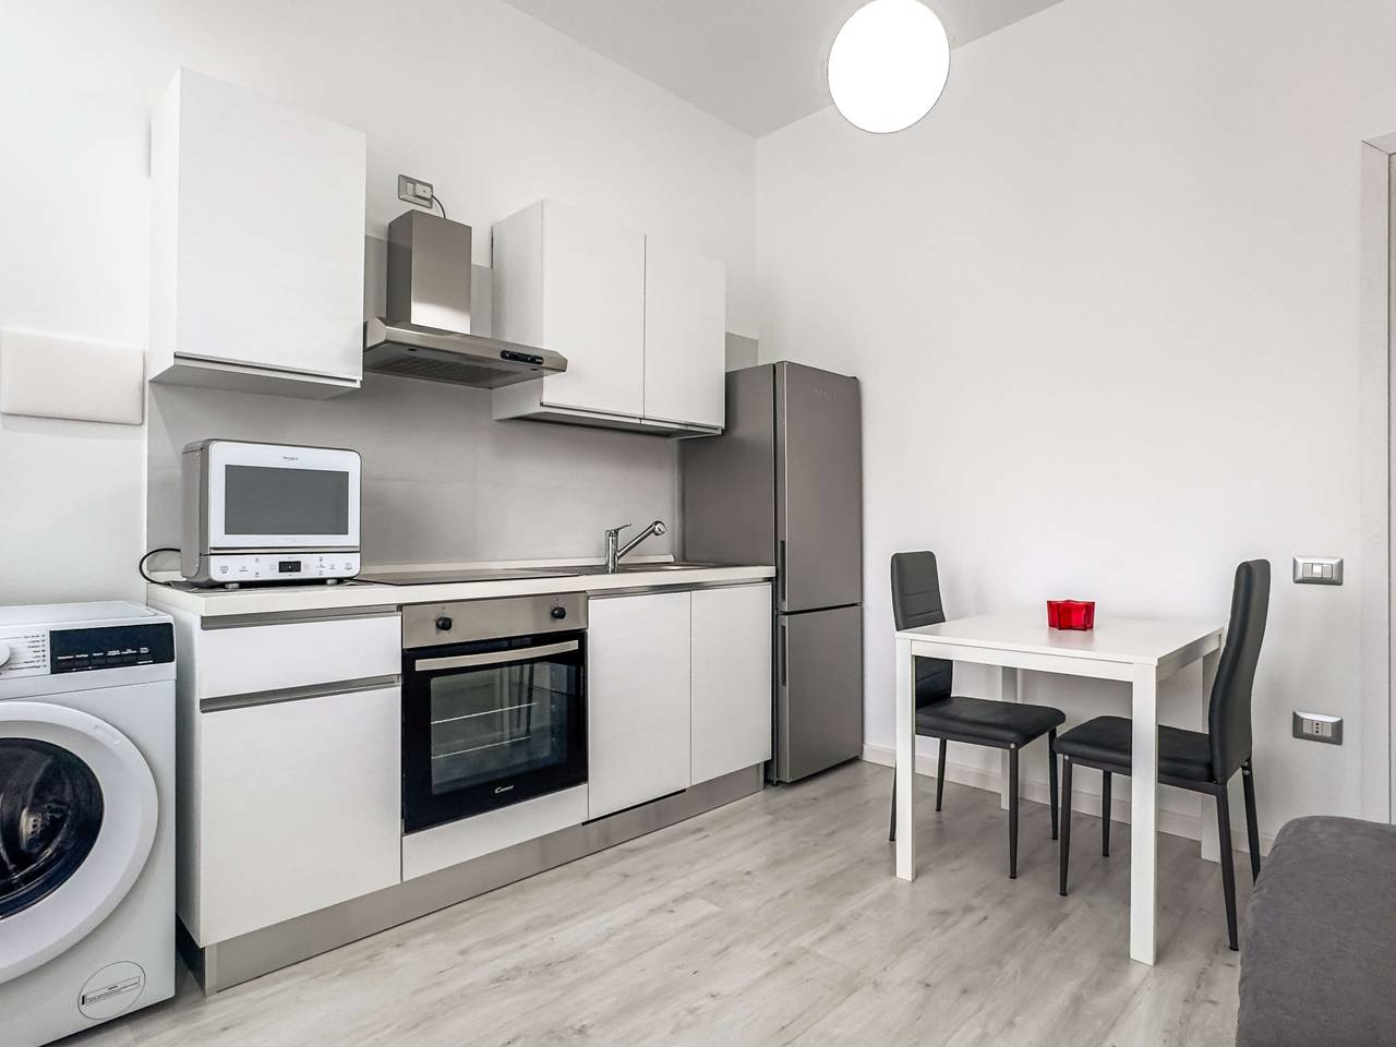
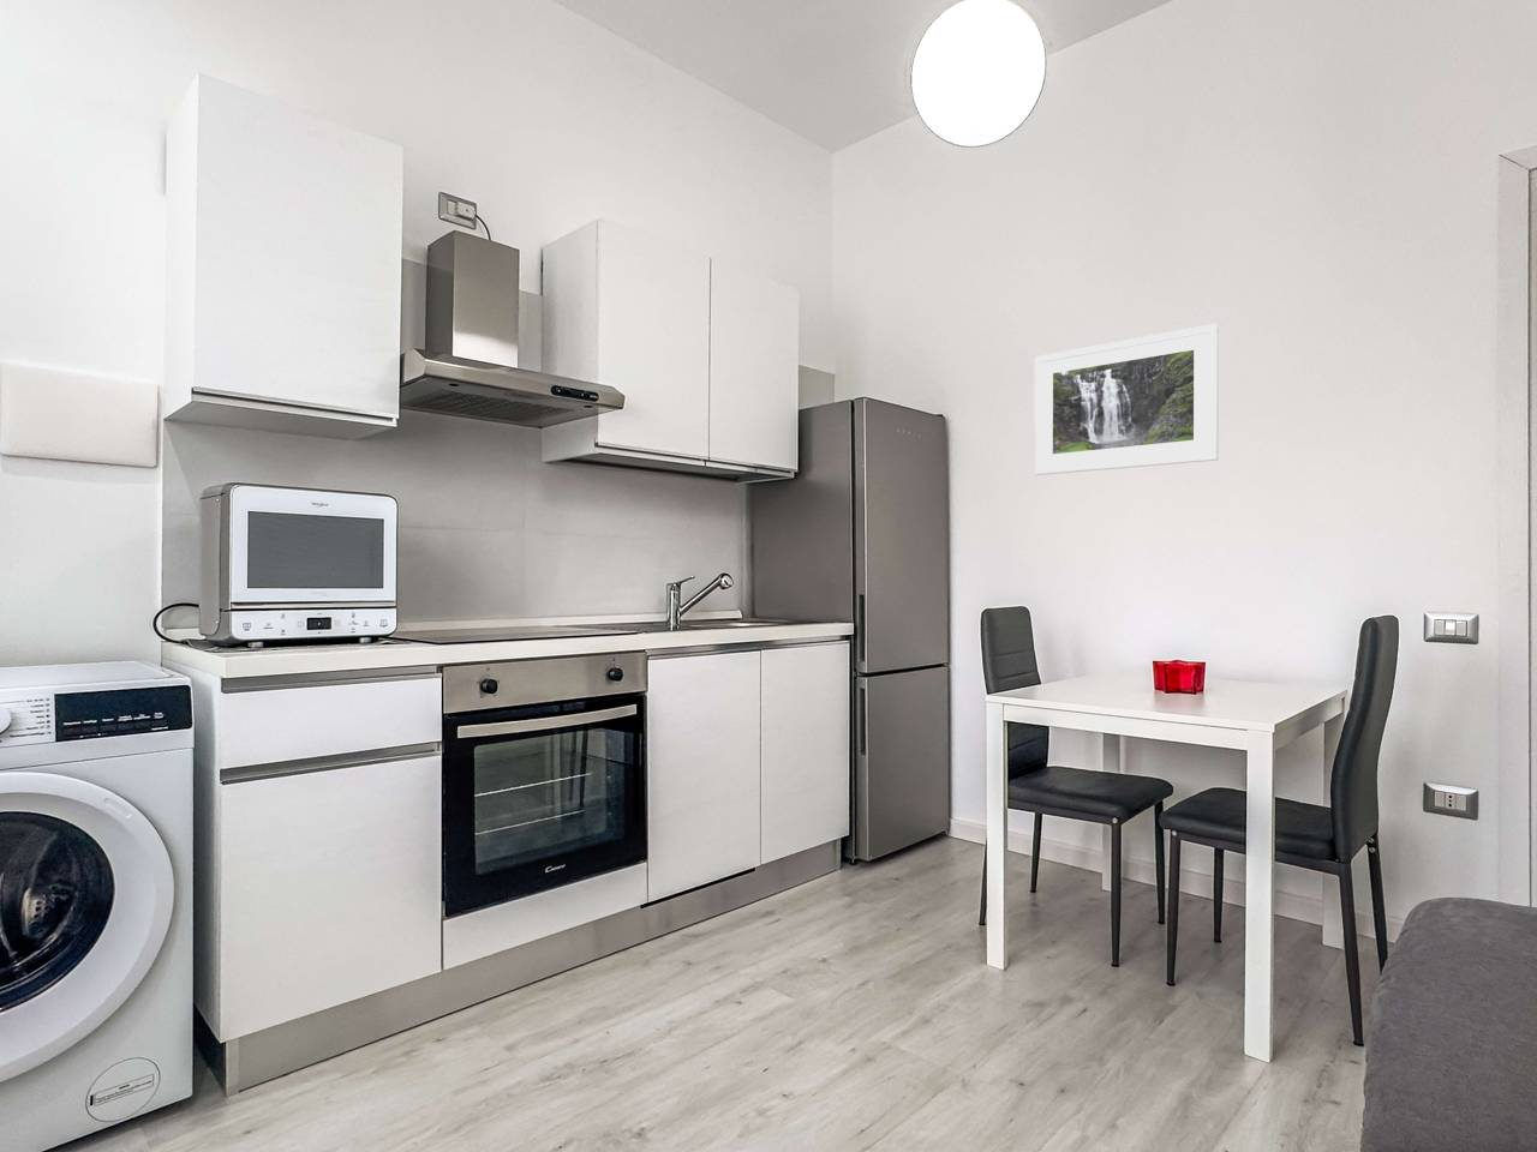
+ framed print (1119, 404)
